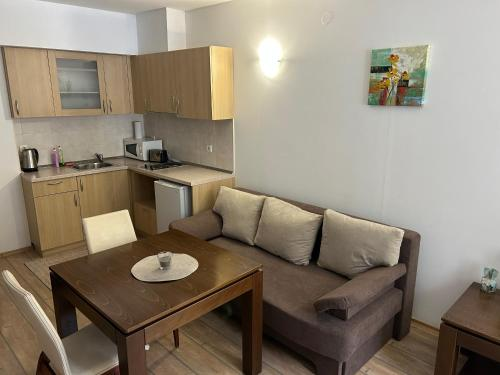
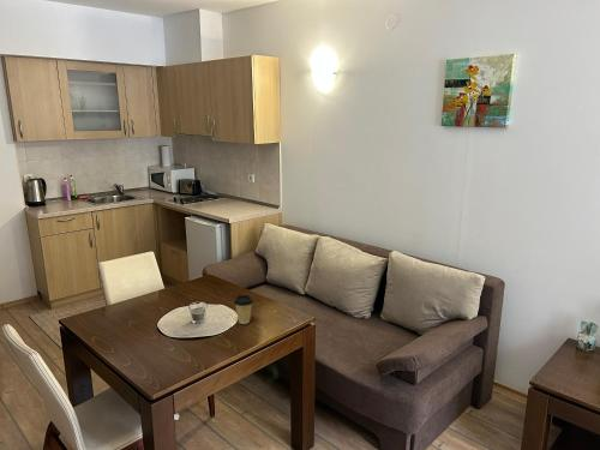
+ coffee cup (244, 310)
